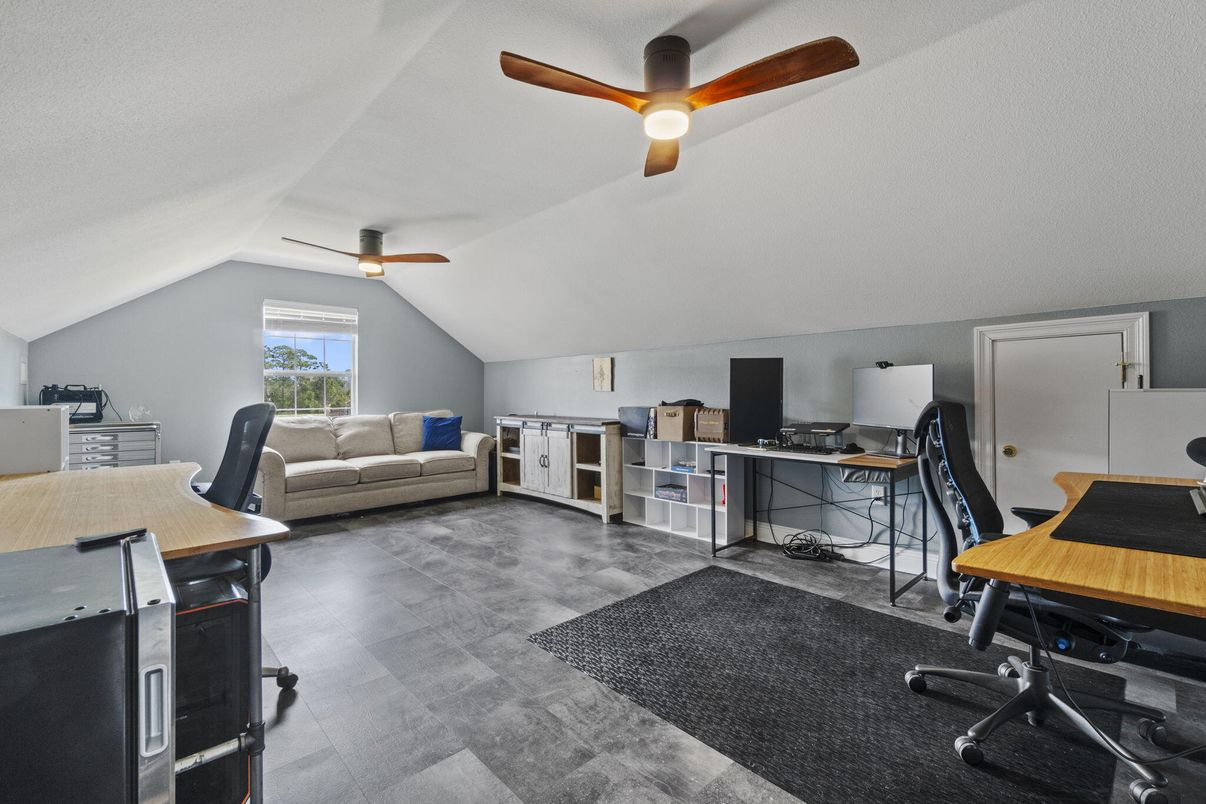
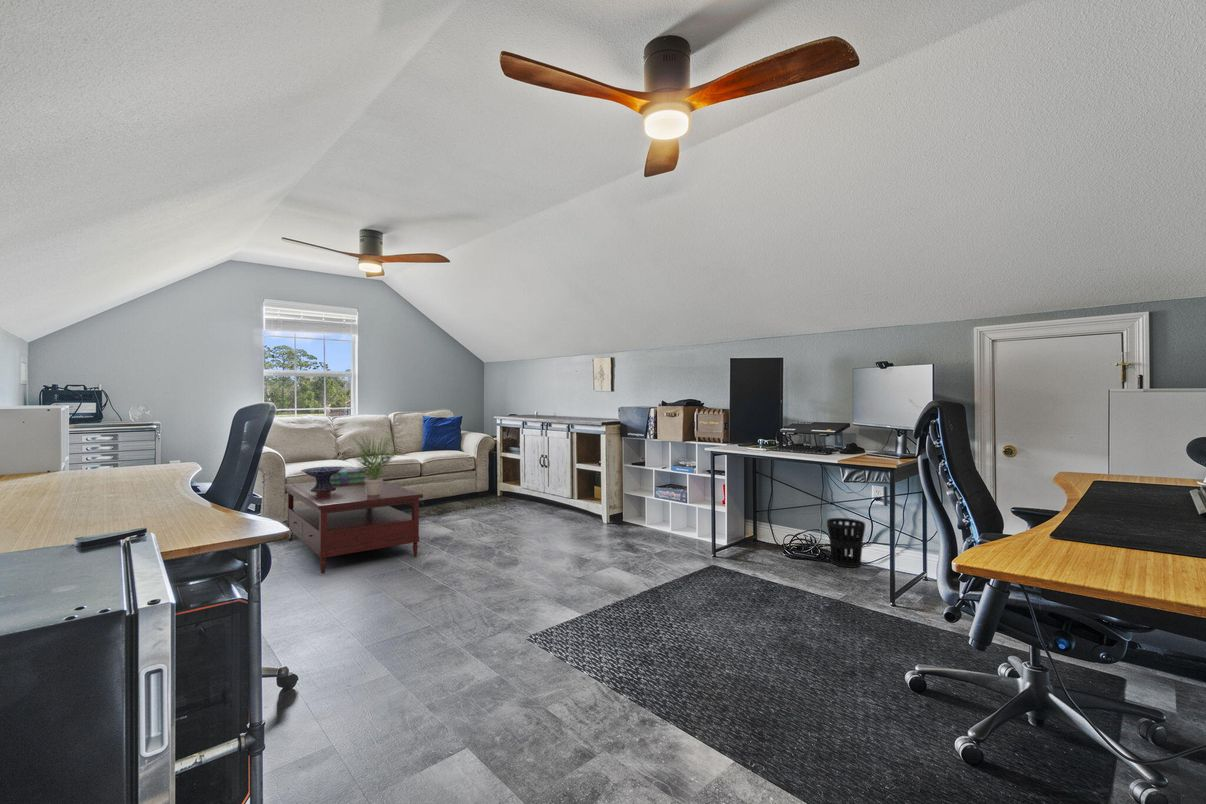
+ stack of books (342, 475)
+ decorative bowl (323, 478)
+ wastebasket (845, 542)
+ potted plant (373, 463)
+ coffee table (349, 518)
